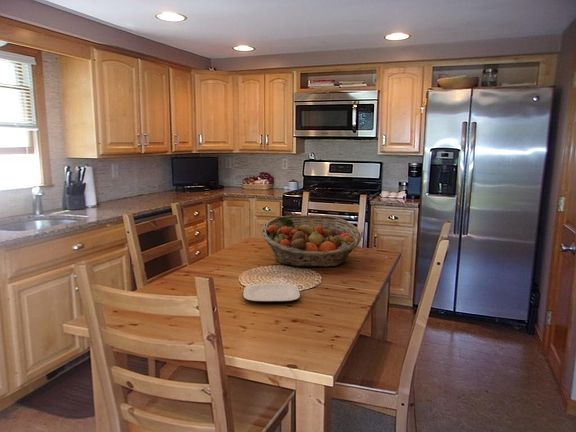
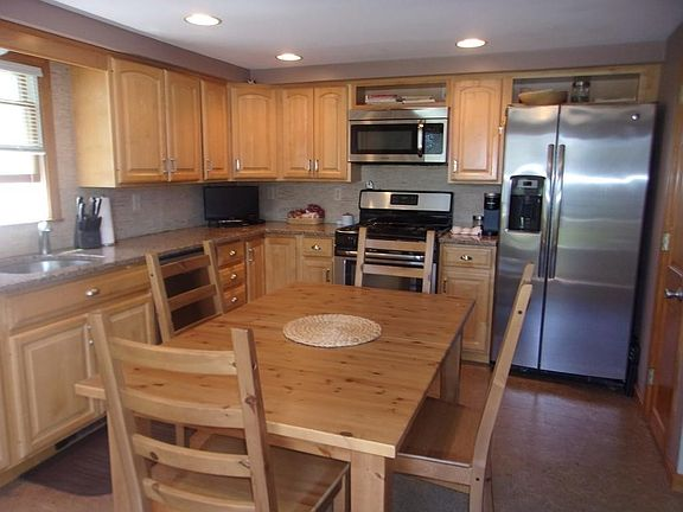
- fruit basket (310, 239)
- plate (271, 293)
